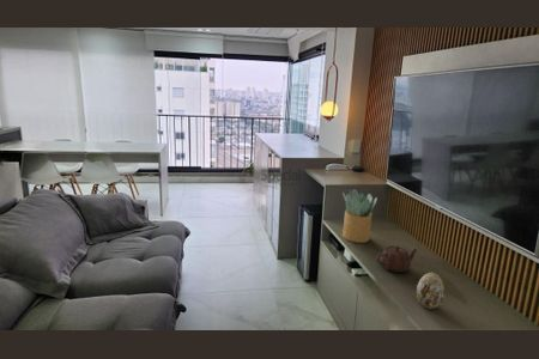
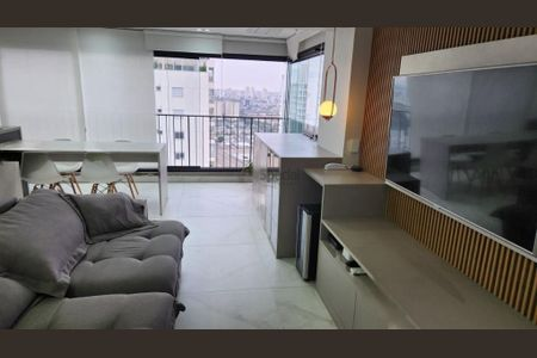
- decorative egg (430, 288)
- potted plant (358, 215)
- teapot (396, 256)
